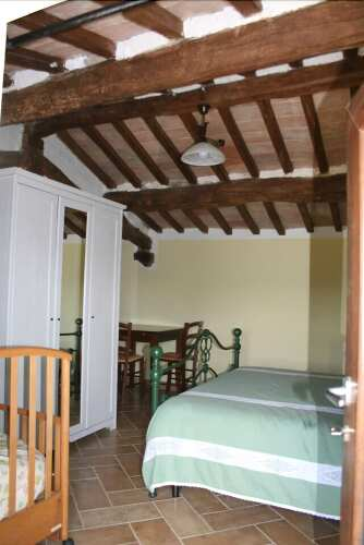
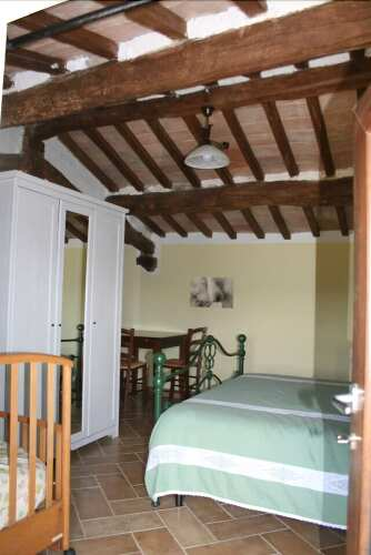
+ wall art (211, 292)
